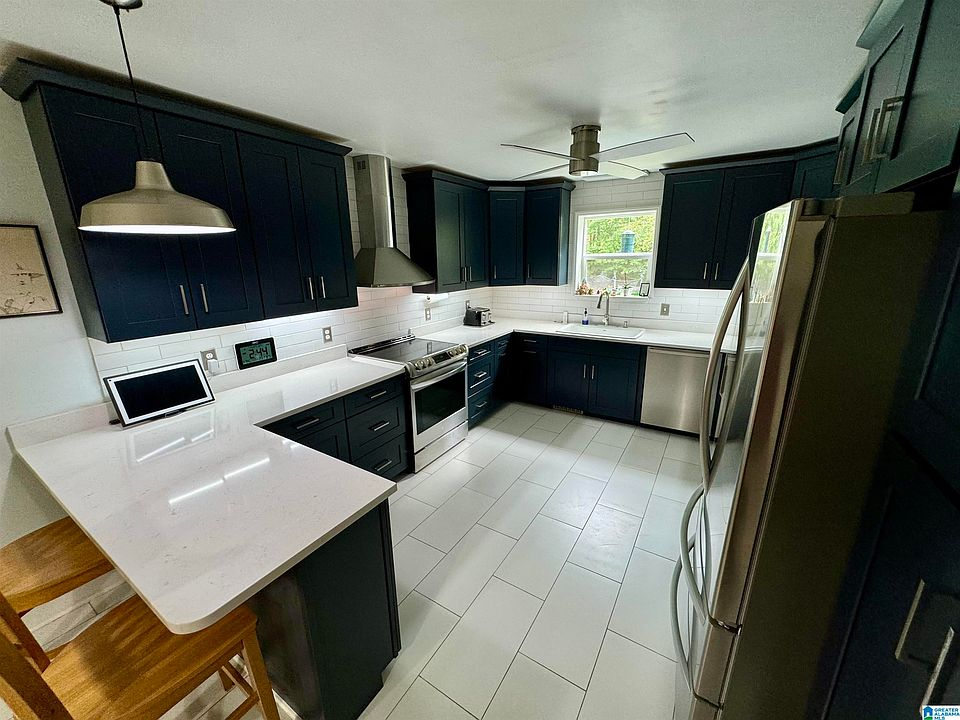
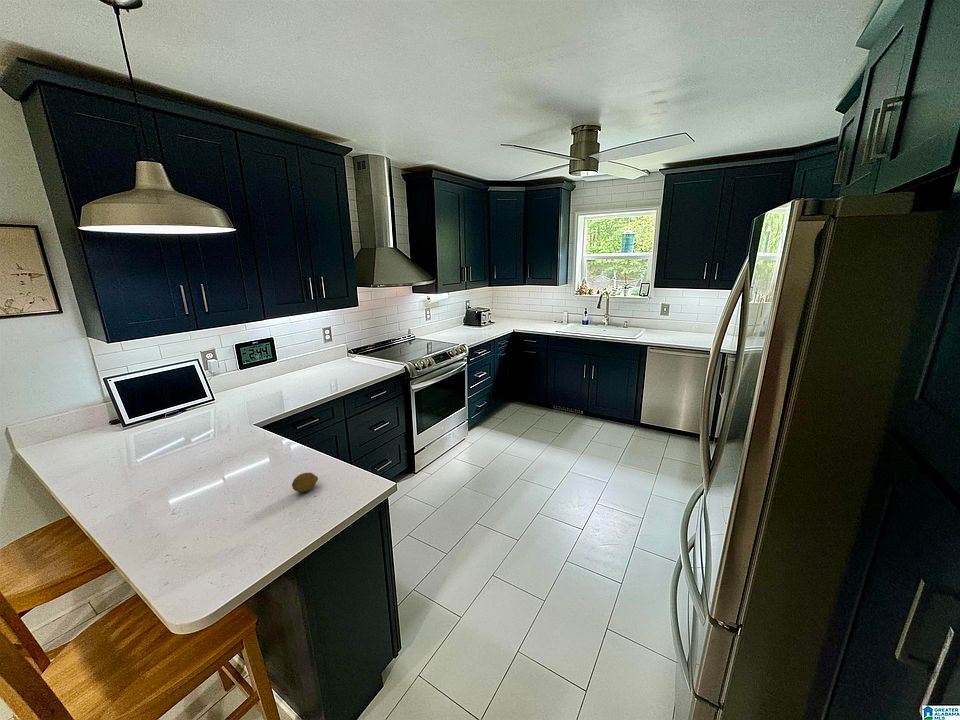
+ fruit (305, 482)
